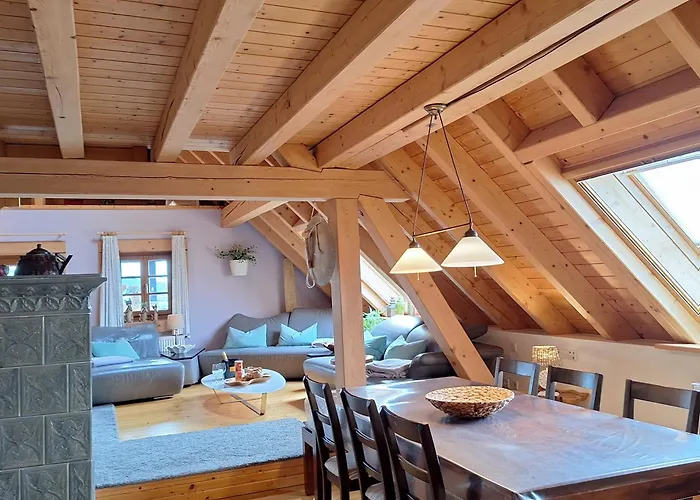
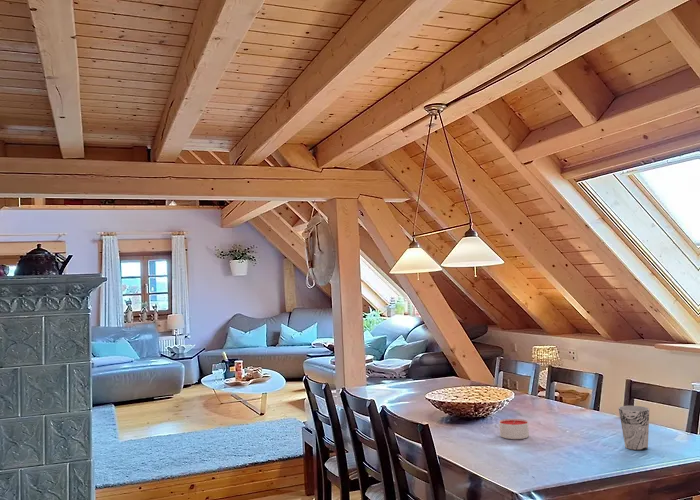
+ cup (635, 427)
+ candle (514, 428)
